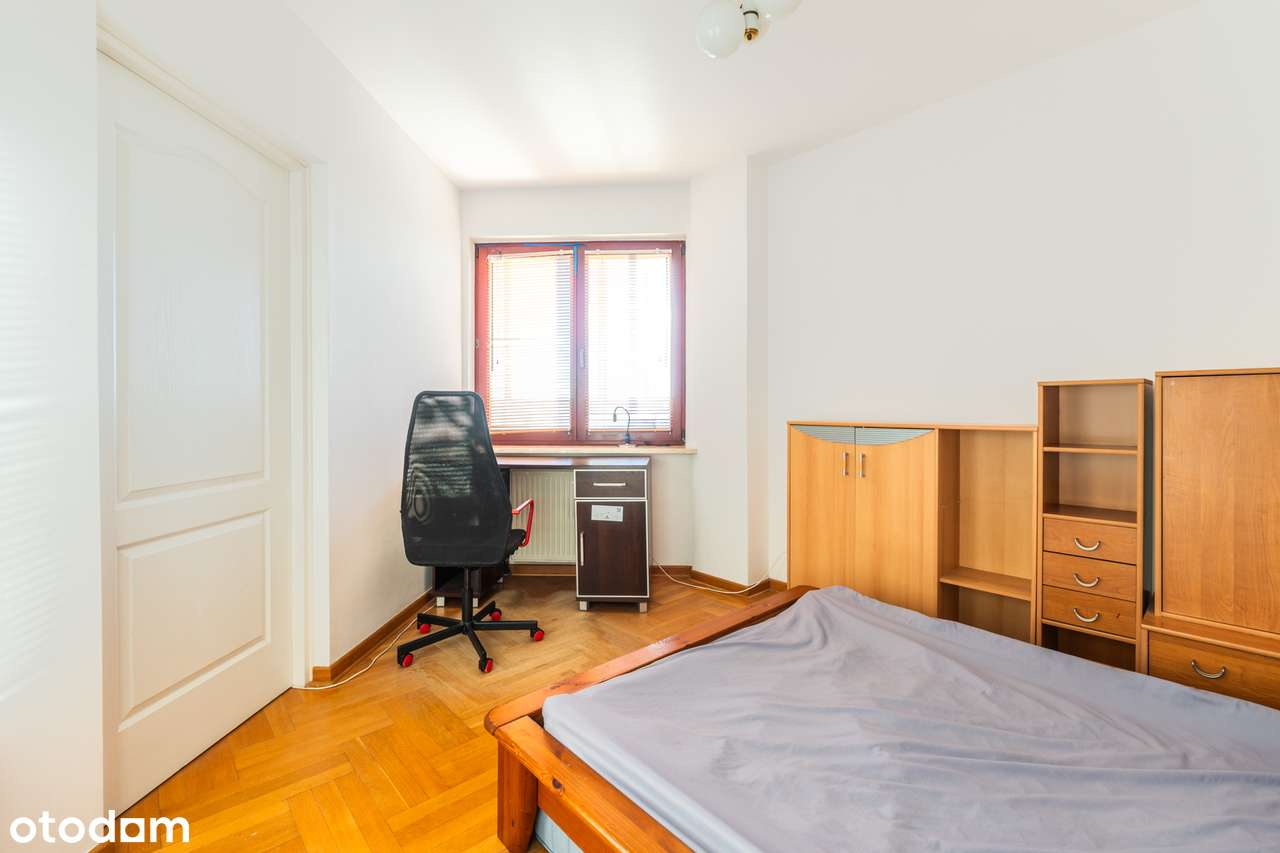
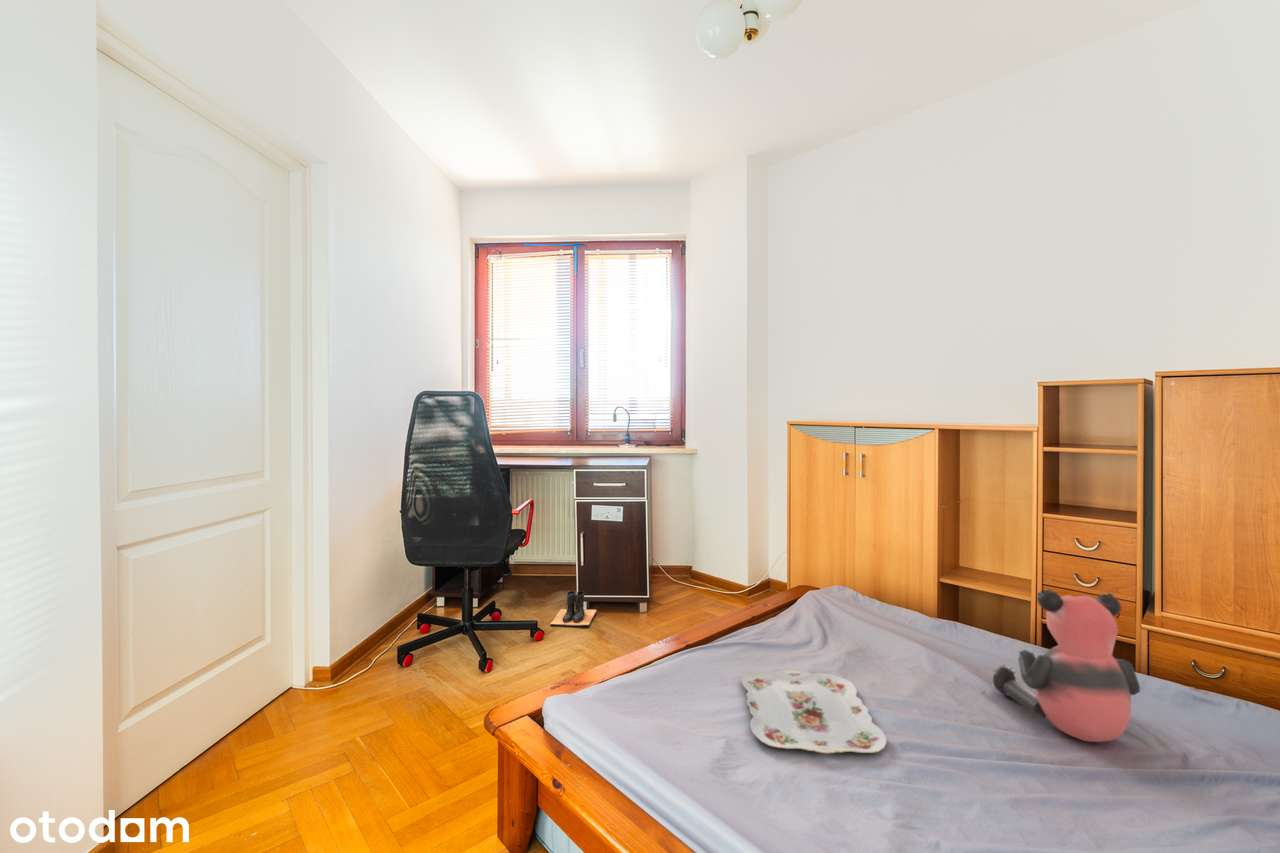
+ serving tray (806, 708)
+ bear (1069, 653)
+ boots (574, 606)
